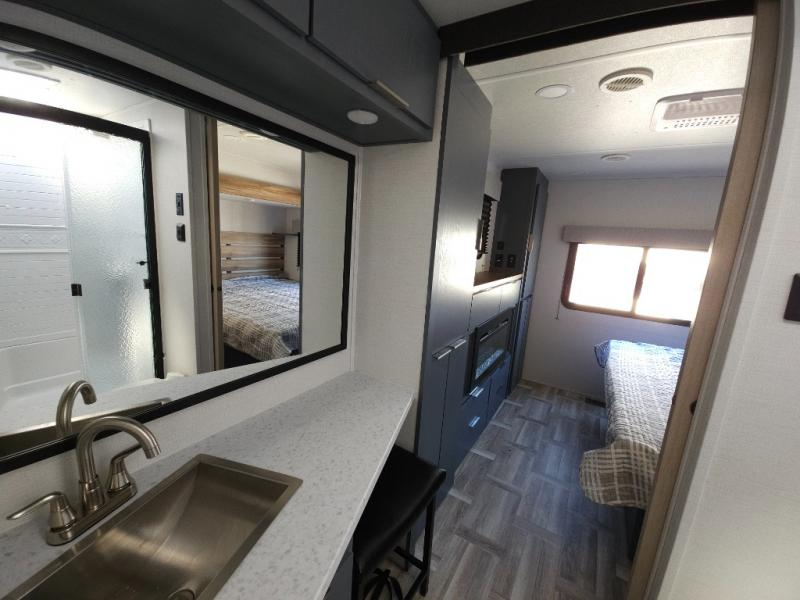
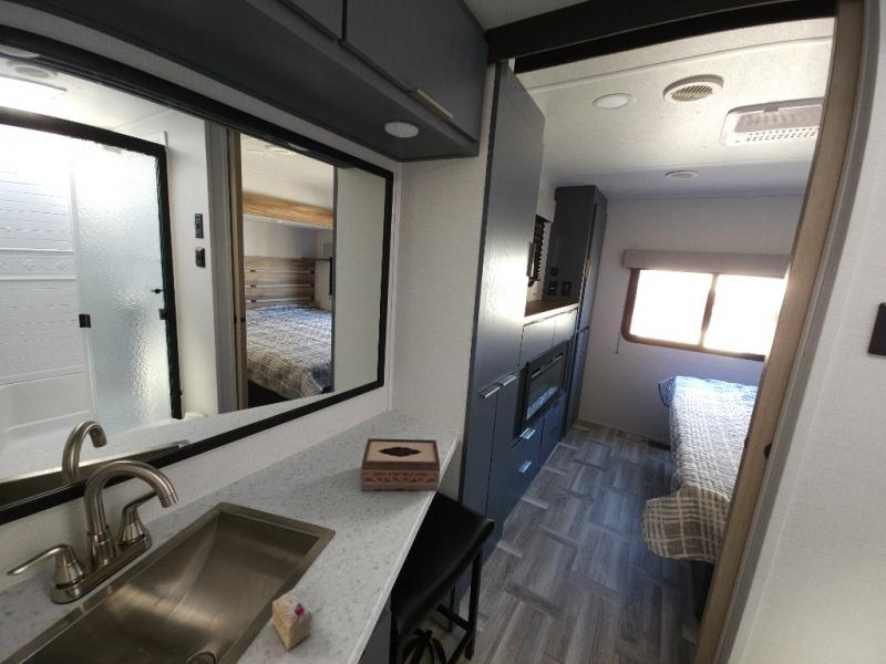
+ cake slice (291, 613)
+ tissue box (401, 464)
